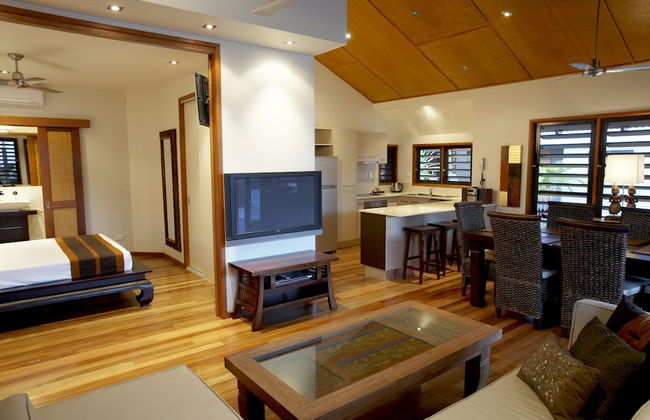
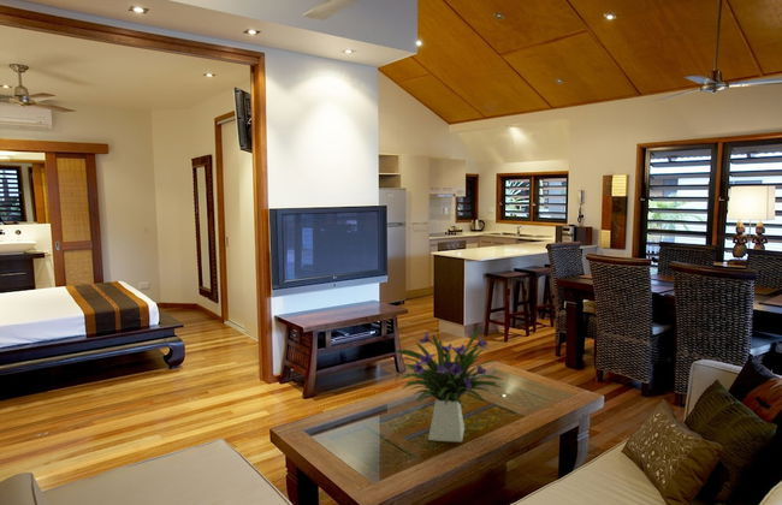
+ flower arrangement (448, 379)
